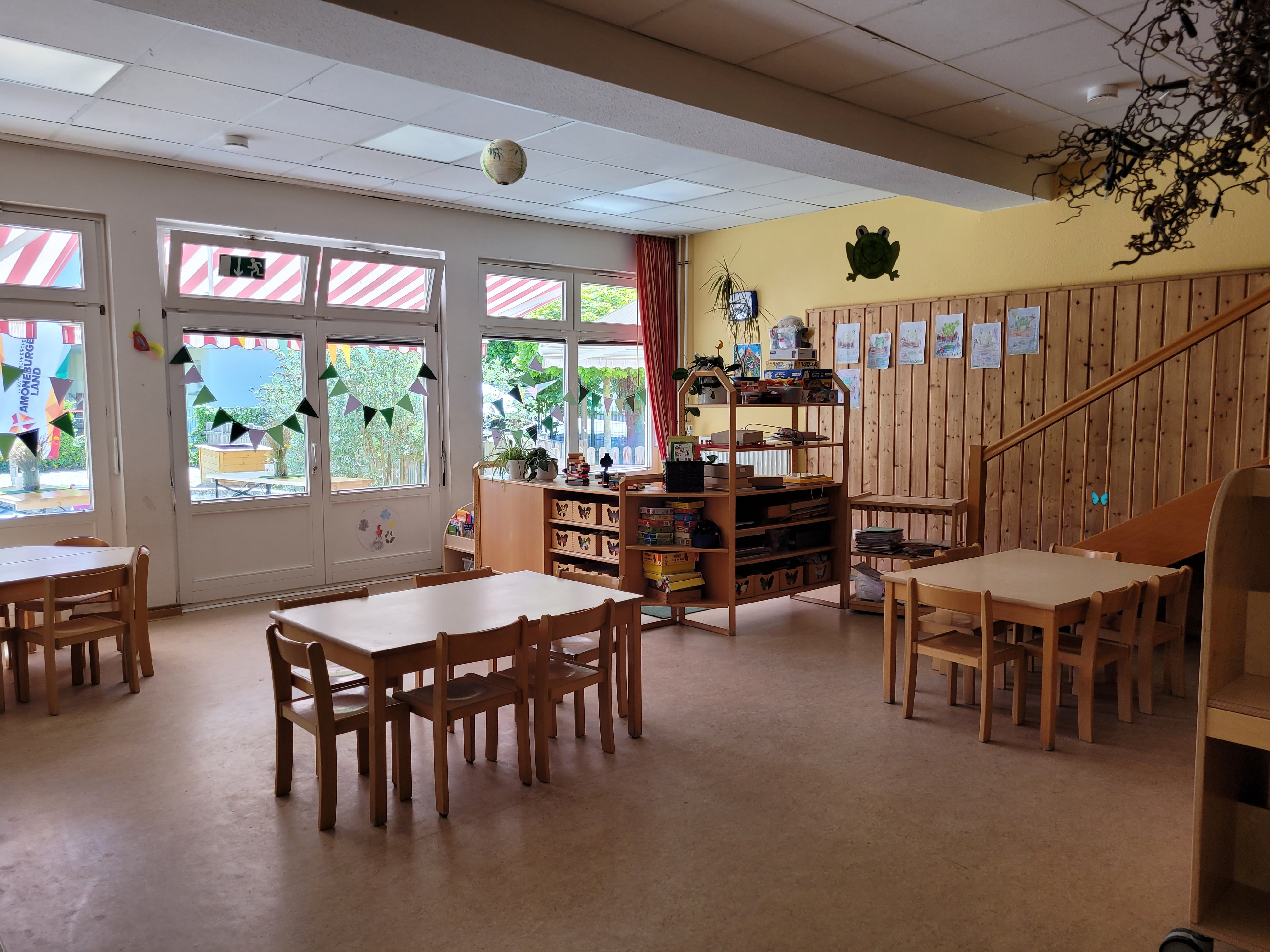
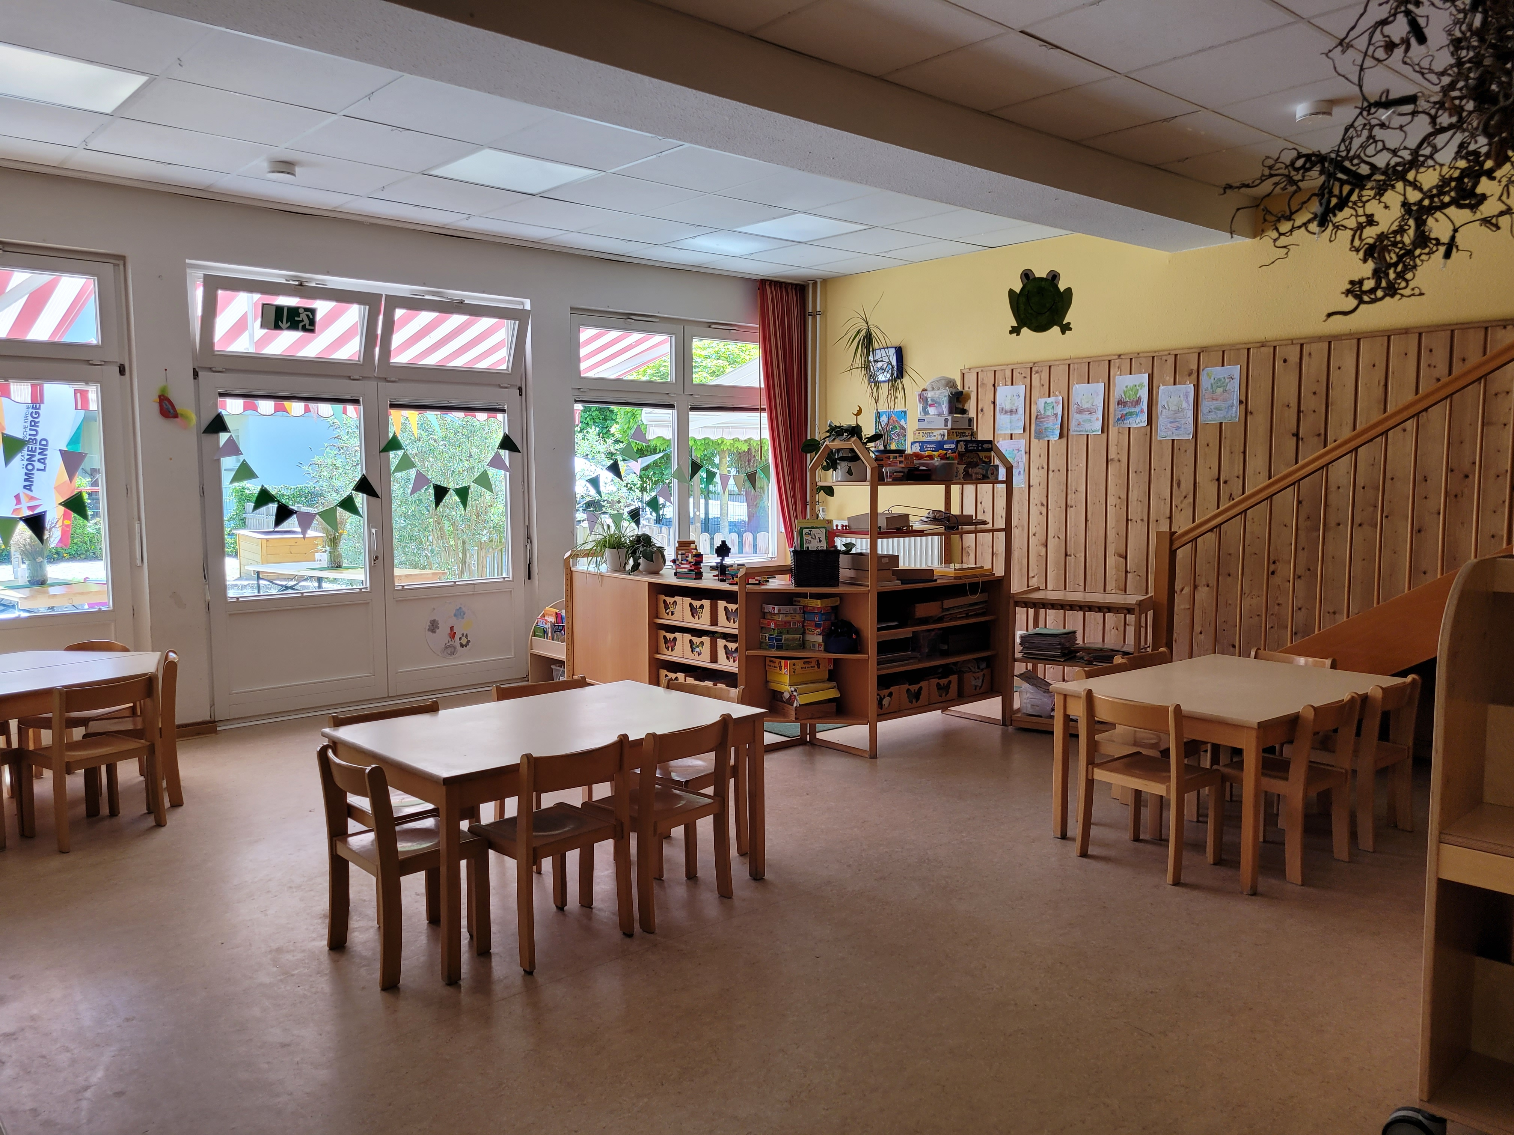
- decorative butterfly (1099, 499)
- paper lantern (503, 162)
